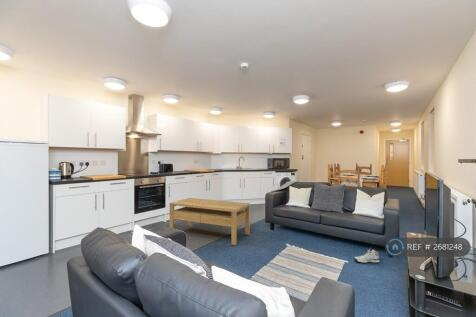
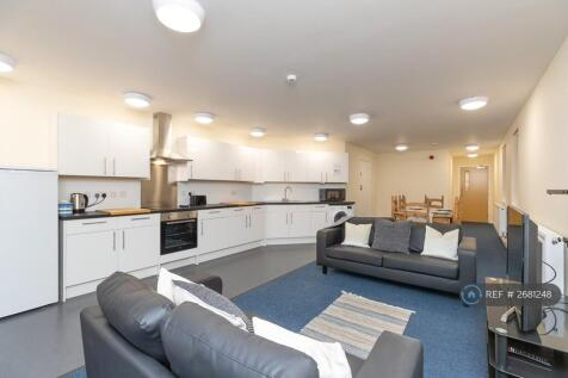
- coffee table (209, 218)
- sneaker (366, 254)
